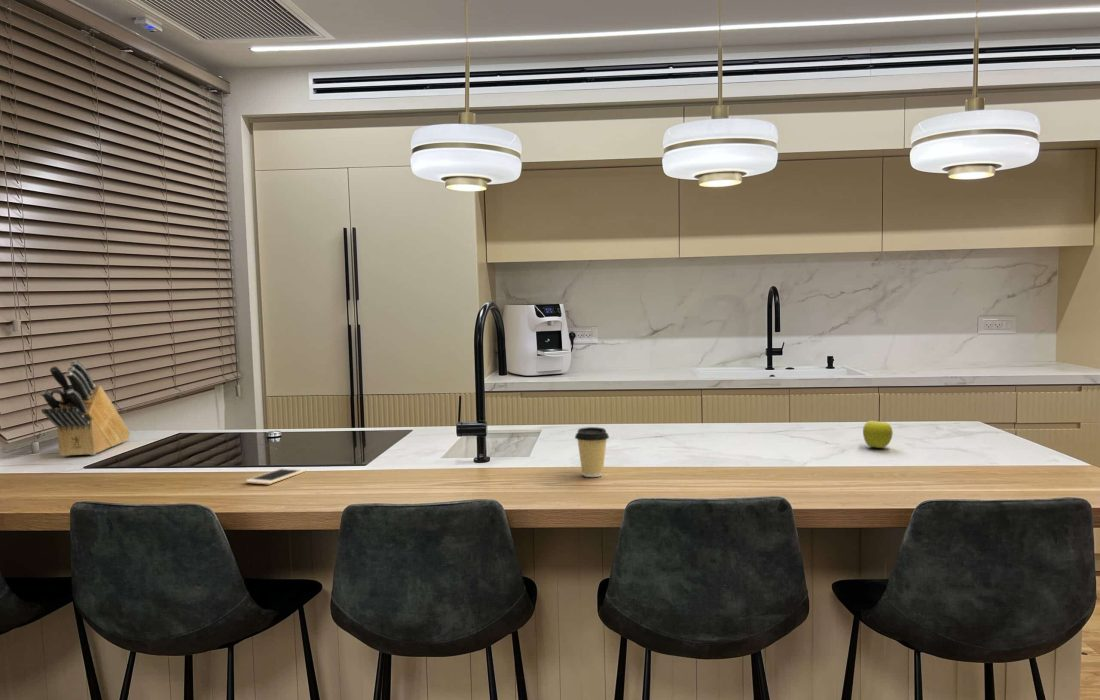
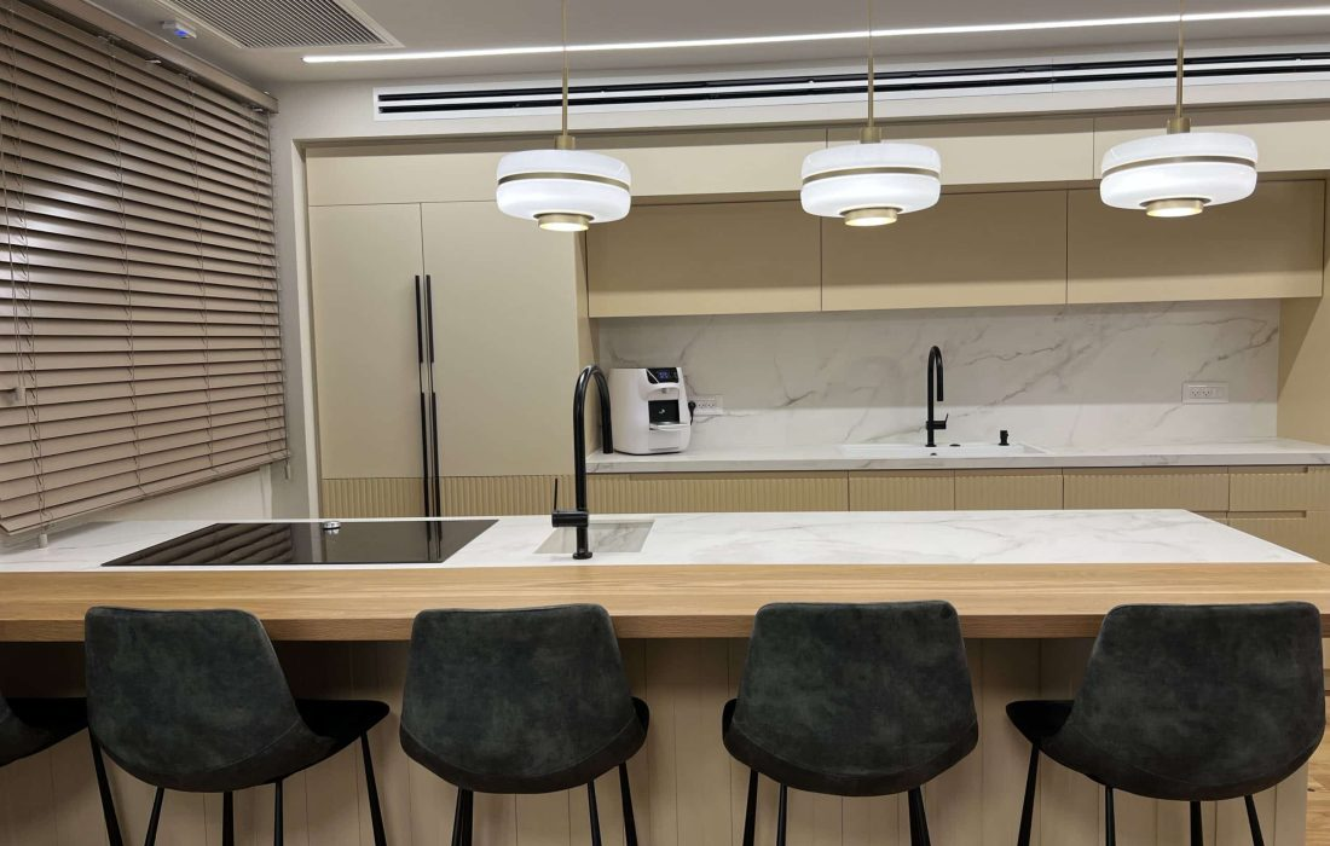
- fruit (877, 433)
- coffee cup (592, 452)
- knife block (86, 404)
- cell phone (277, 475)
